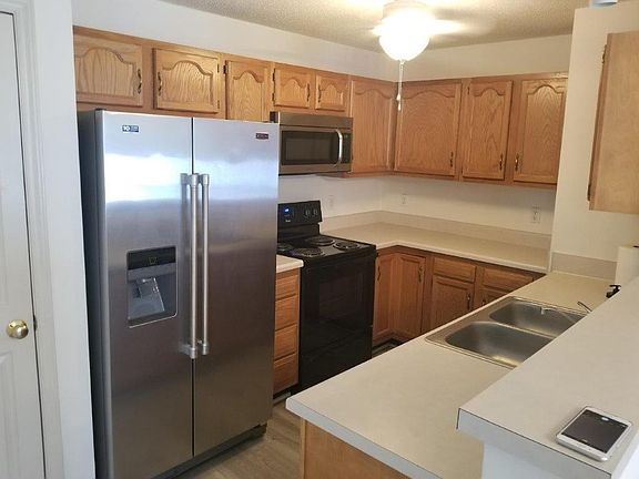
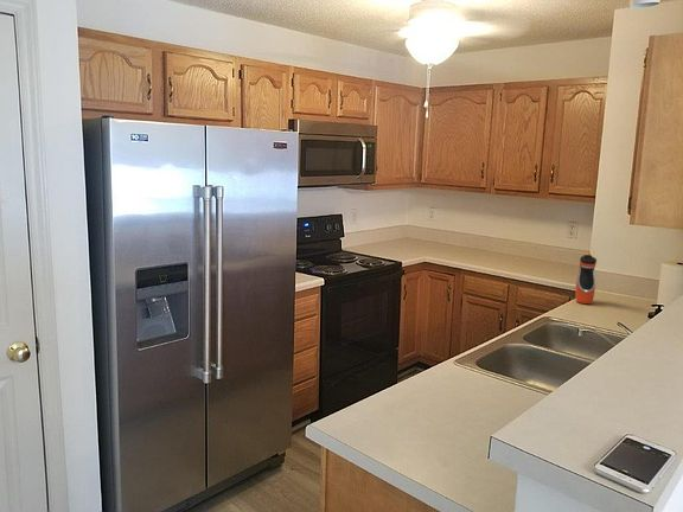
+ water bottle (586, 277)
